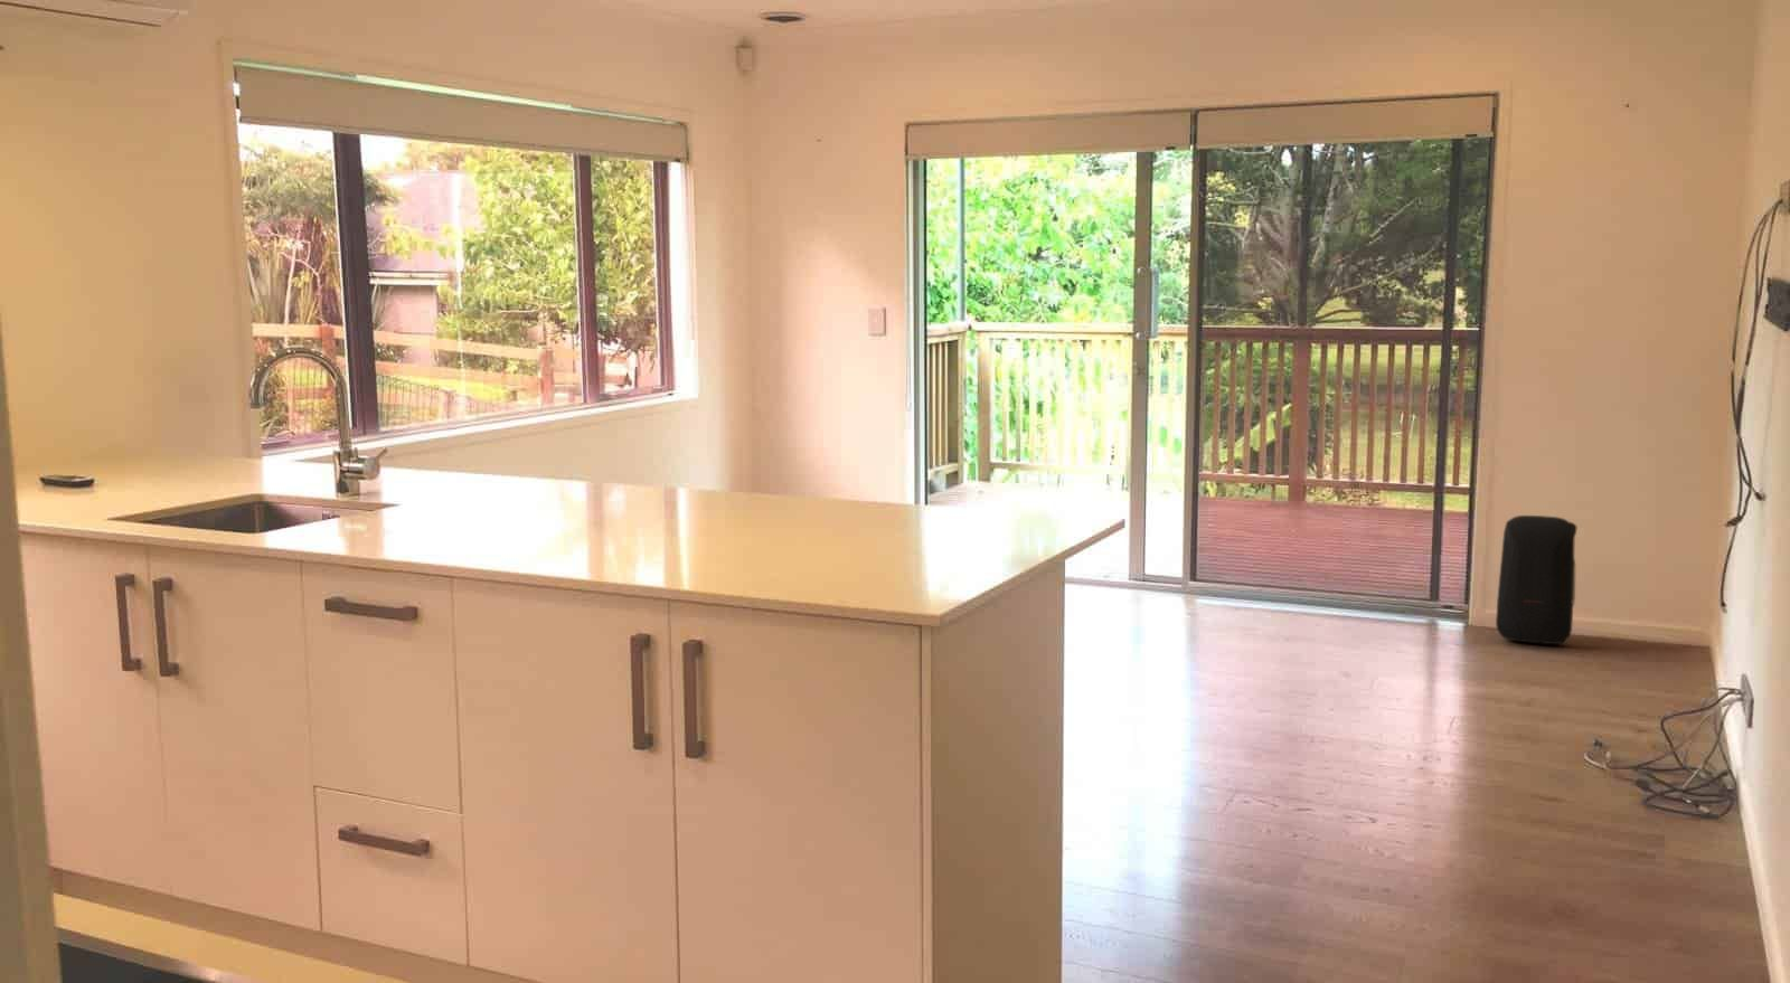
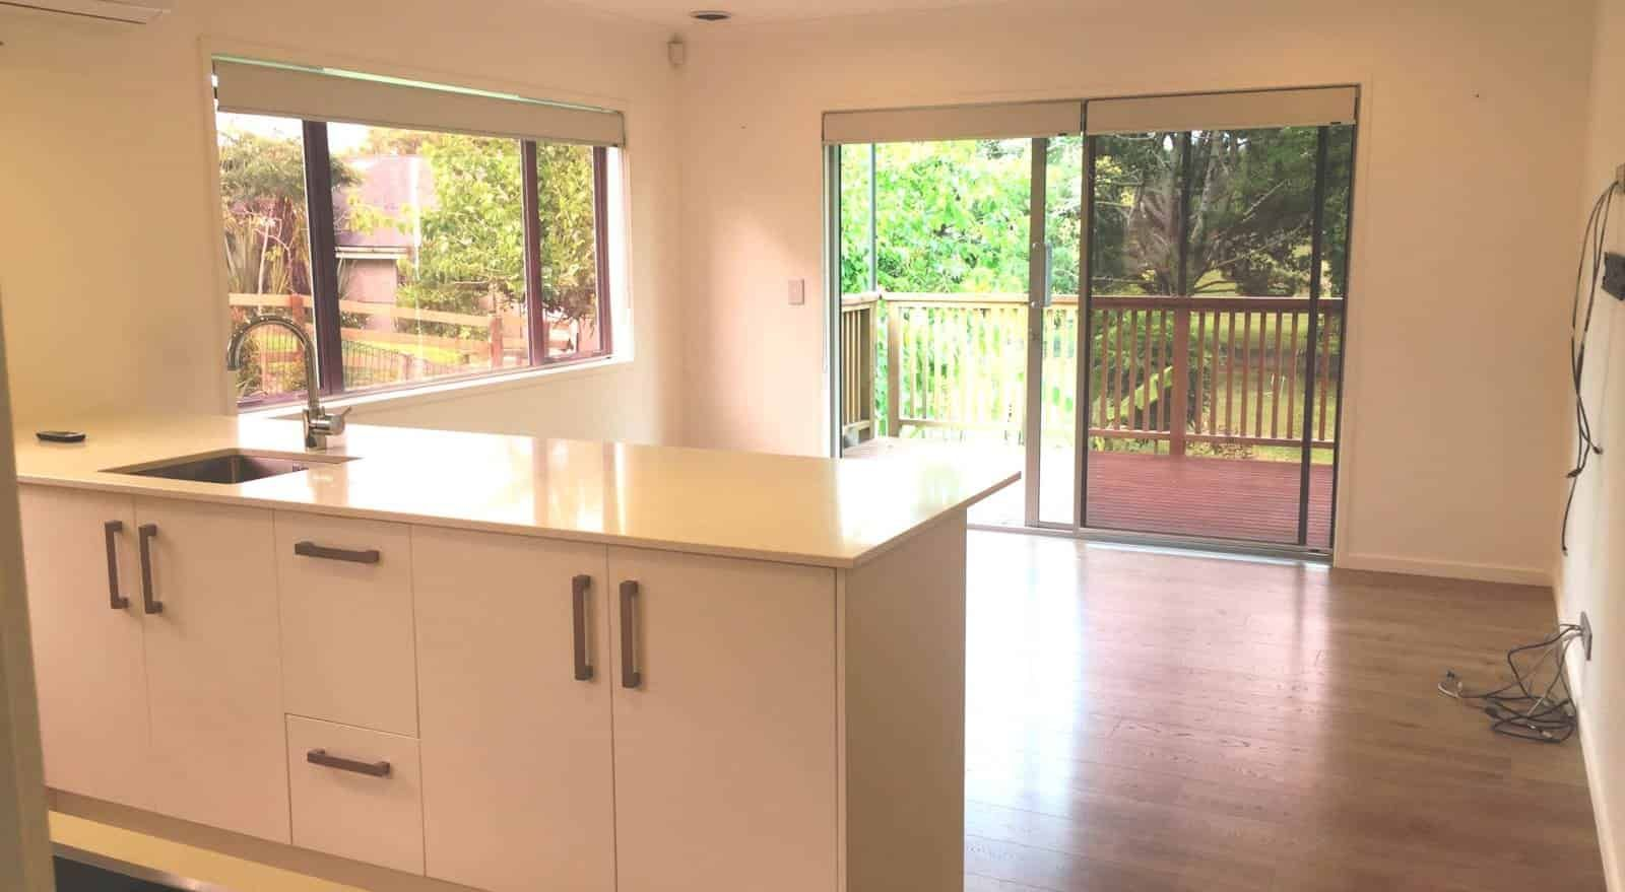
- backpack (1537, 579)
